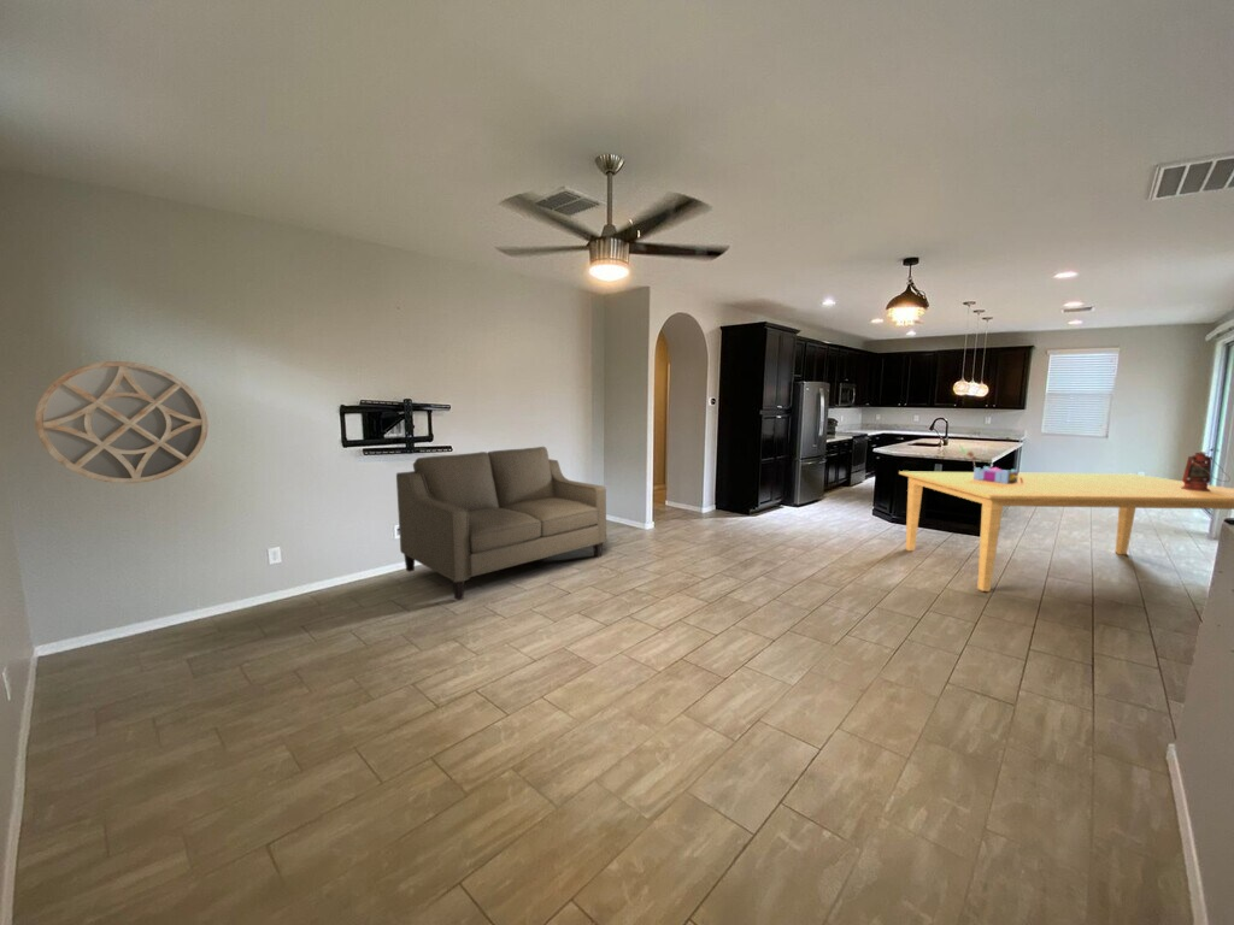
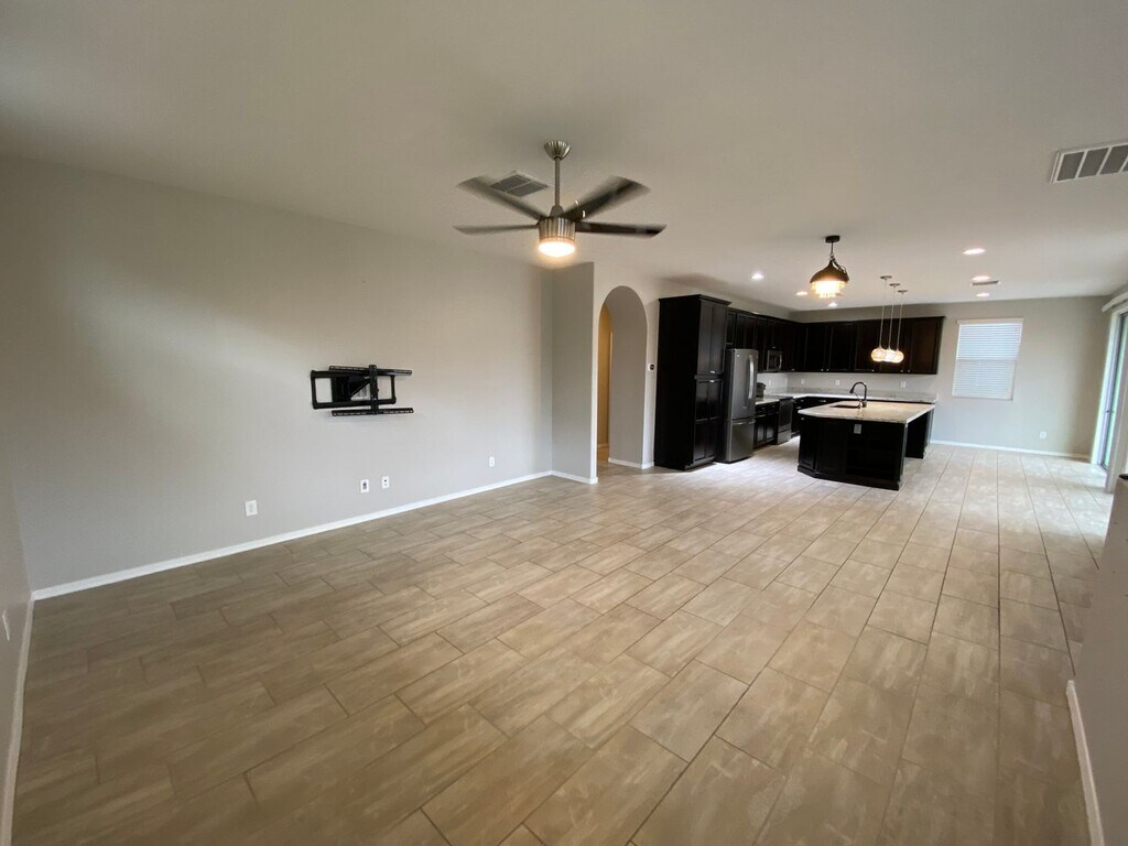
- dining table (1064, 506)
- decorative box (987, 466)
- home mirror (129, 423)
- lantern (1205, 471)
- sofa (507, 508)
